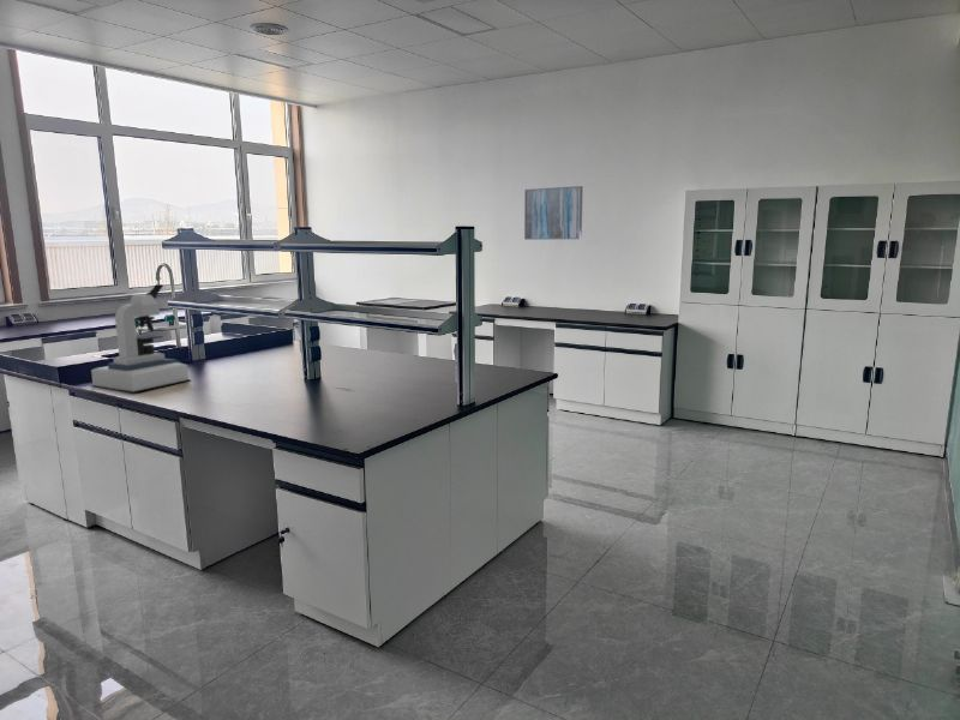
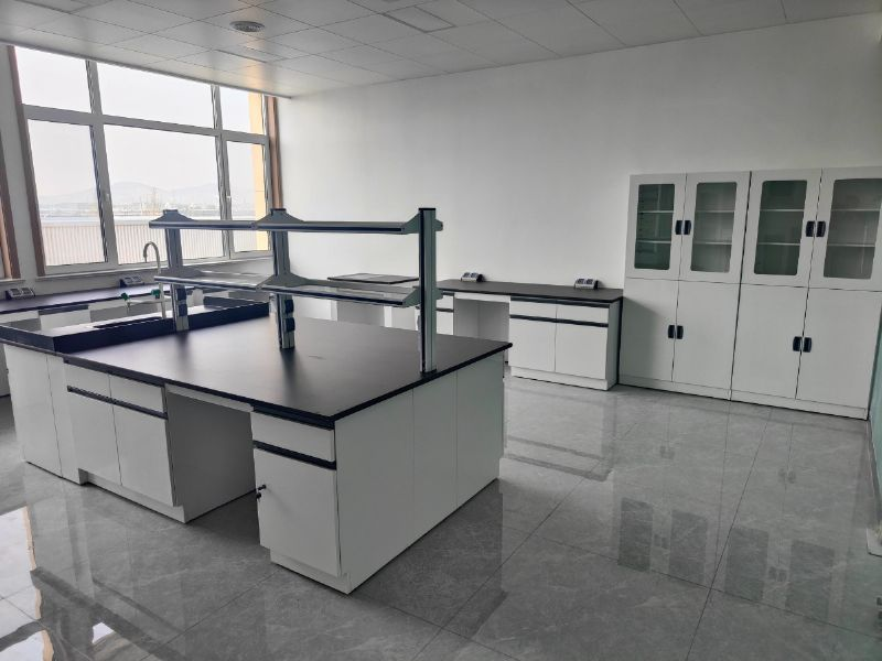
- microscope (139, 336)
- wall art (552, 214)
